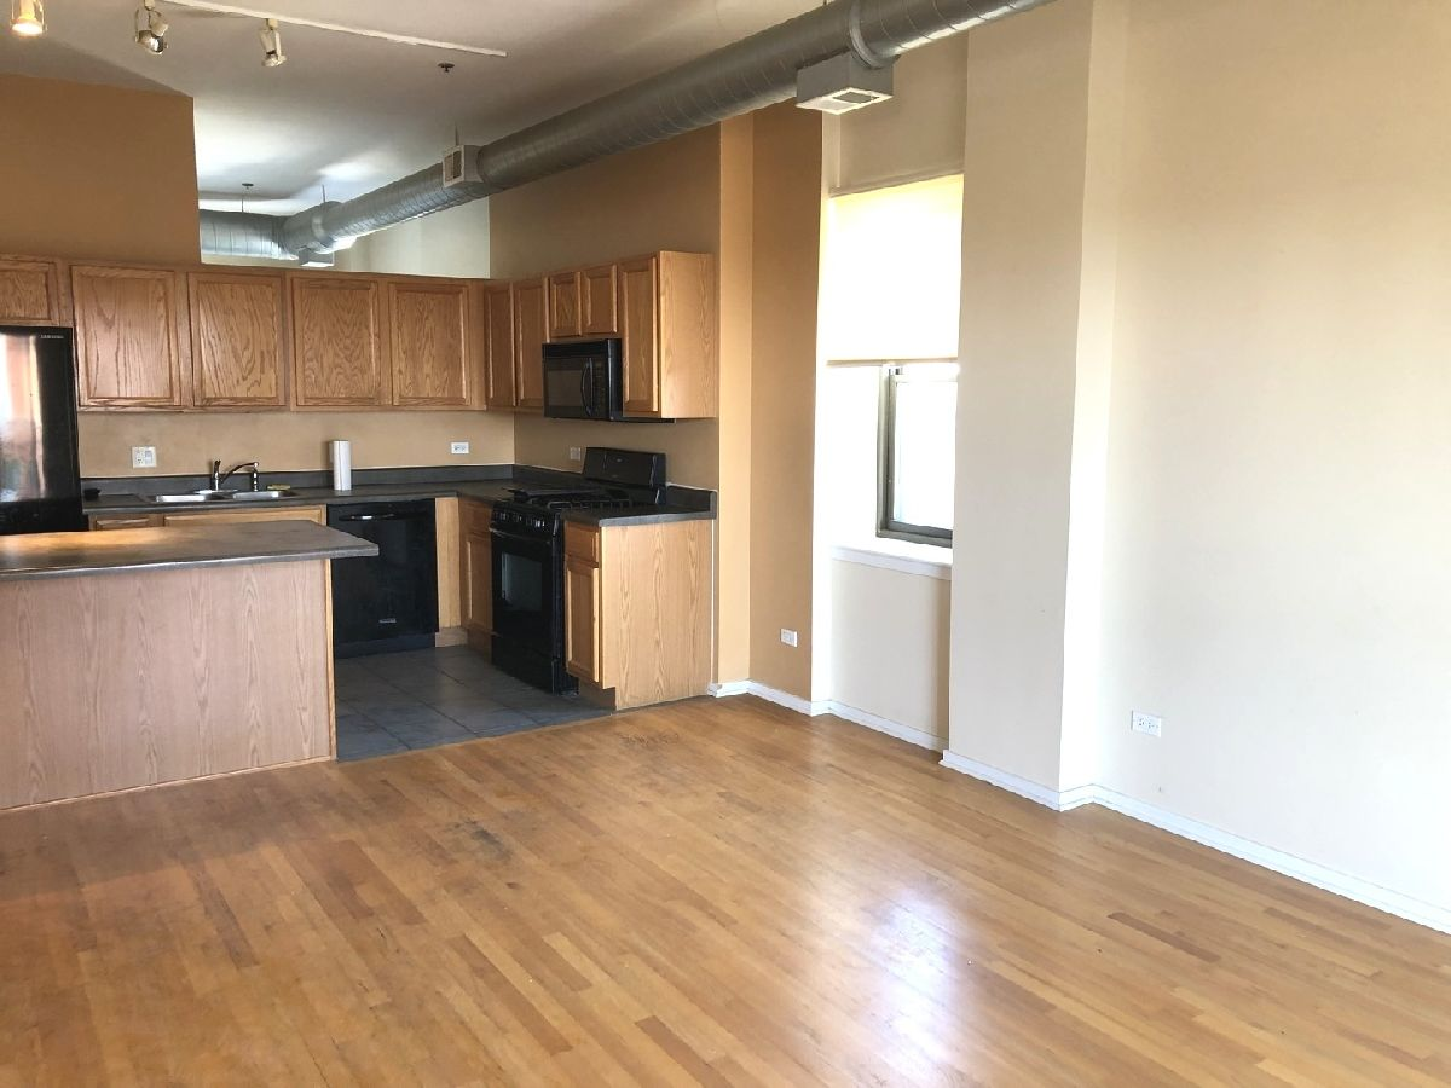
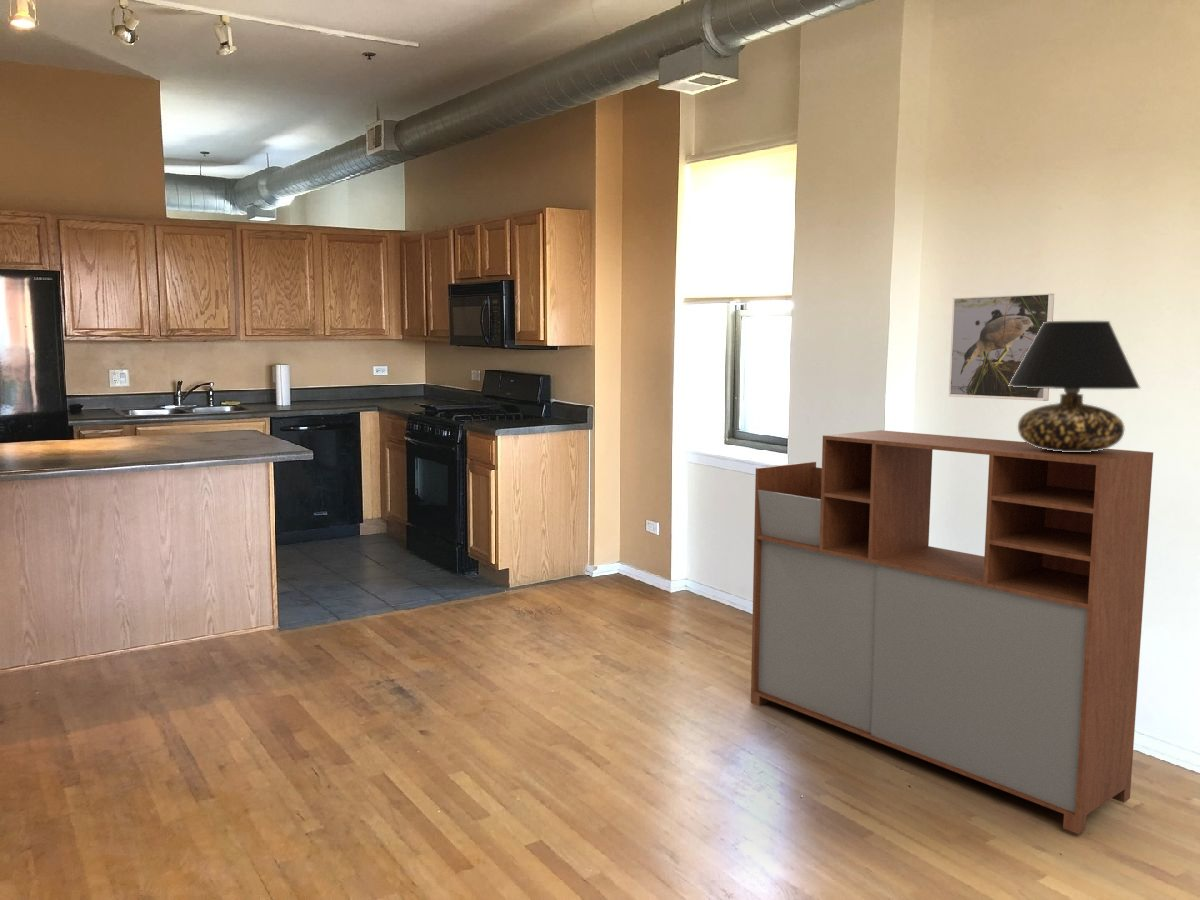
+ table lamp (1072, 386)
+ storage cabinet (924, 595)
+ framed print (999, 347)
